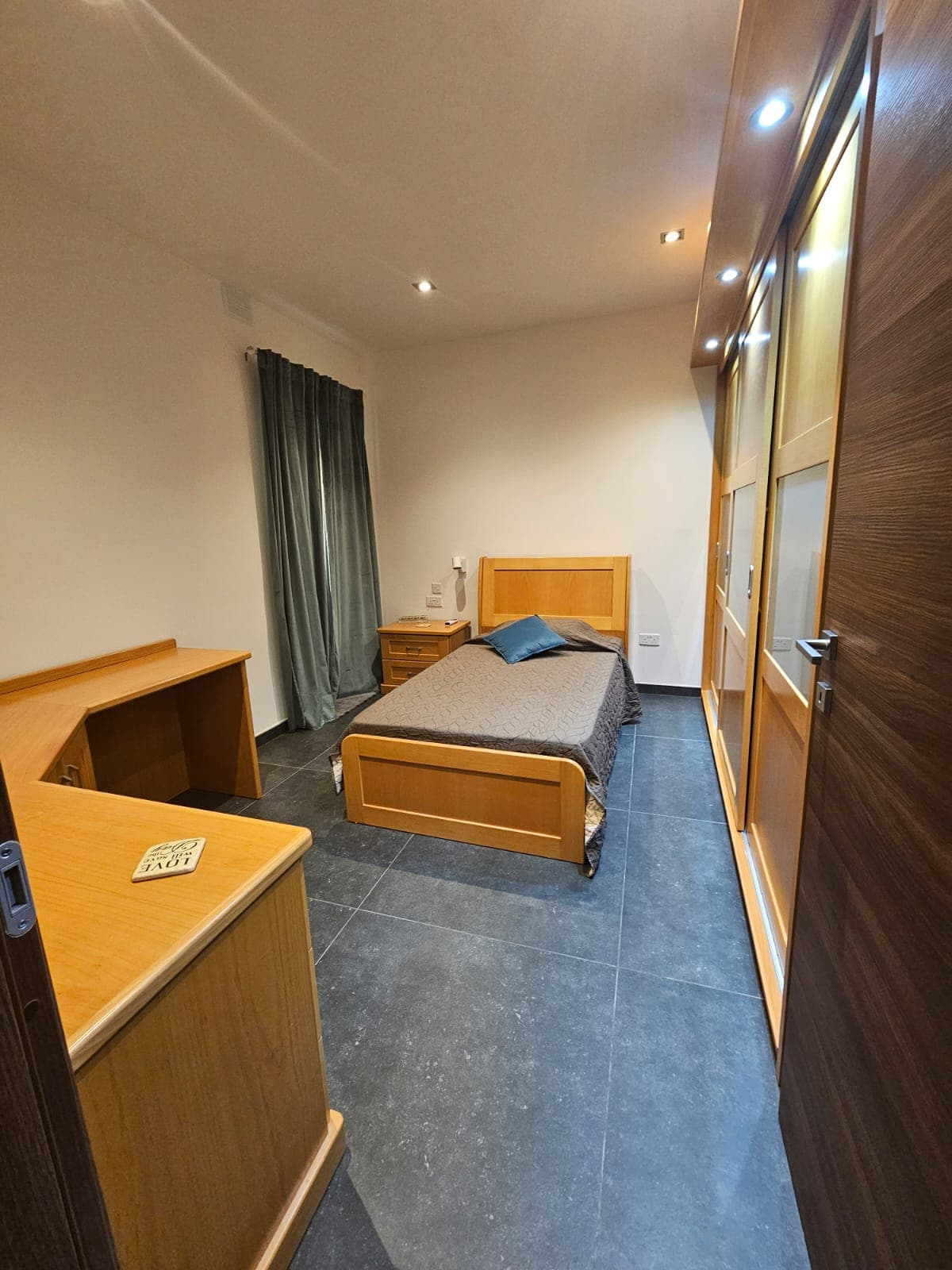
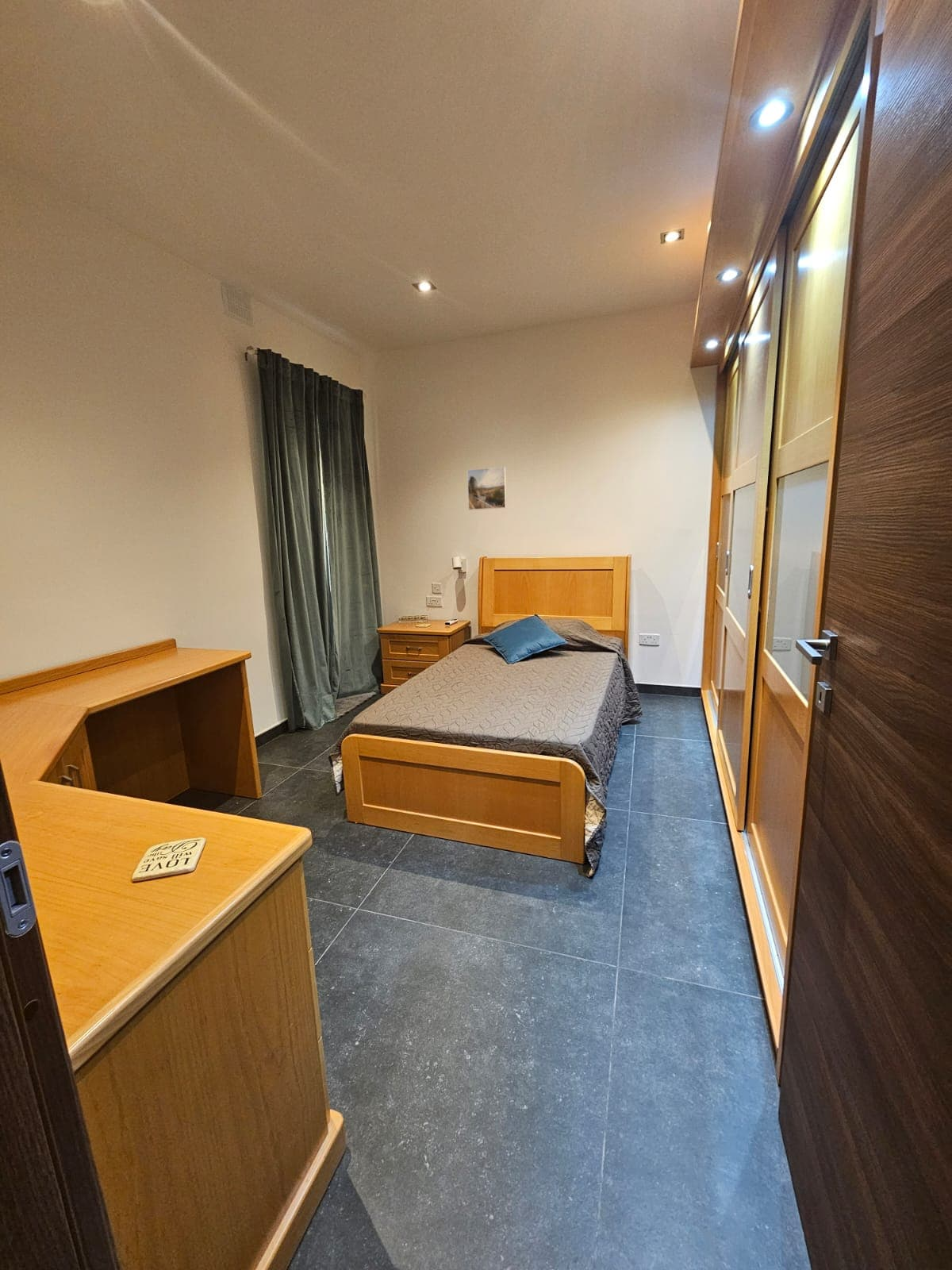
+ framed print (486, 488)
